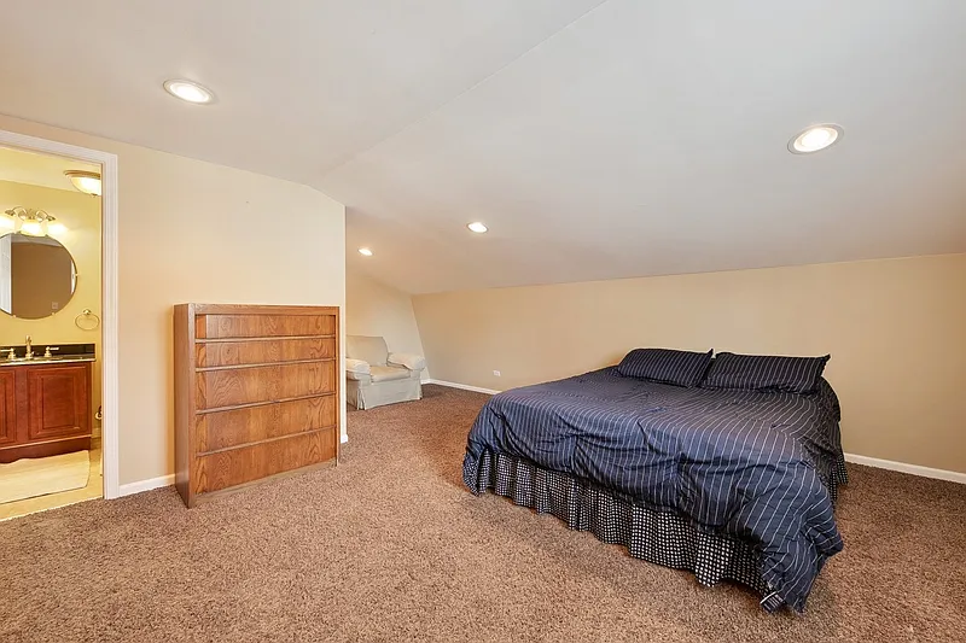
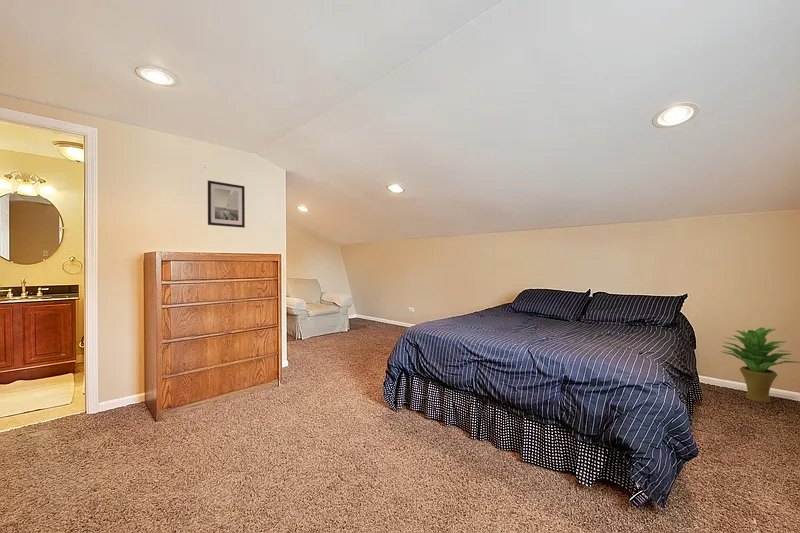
+ potted plant (758, 362)
+ wall art (226, 204)
